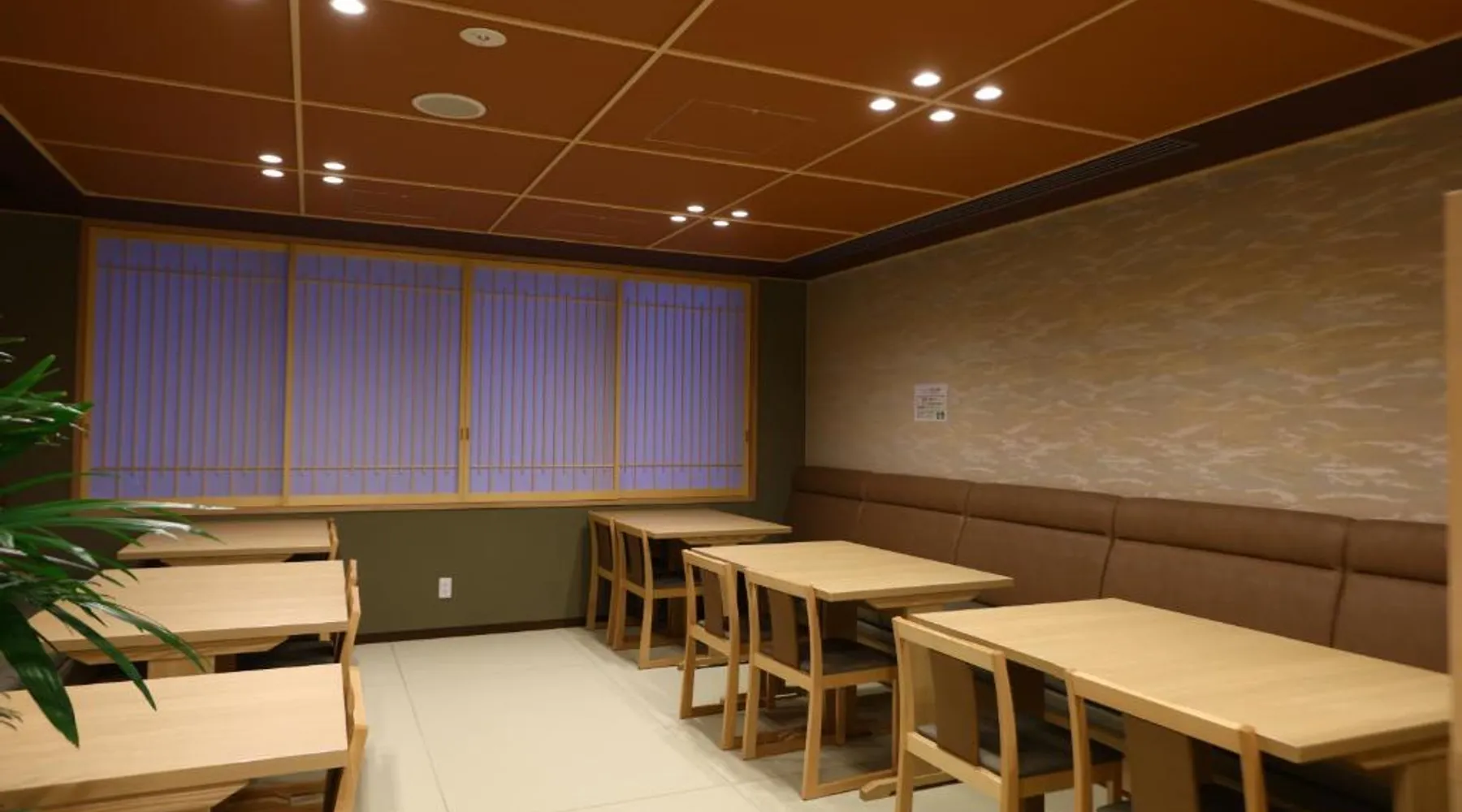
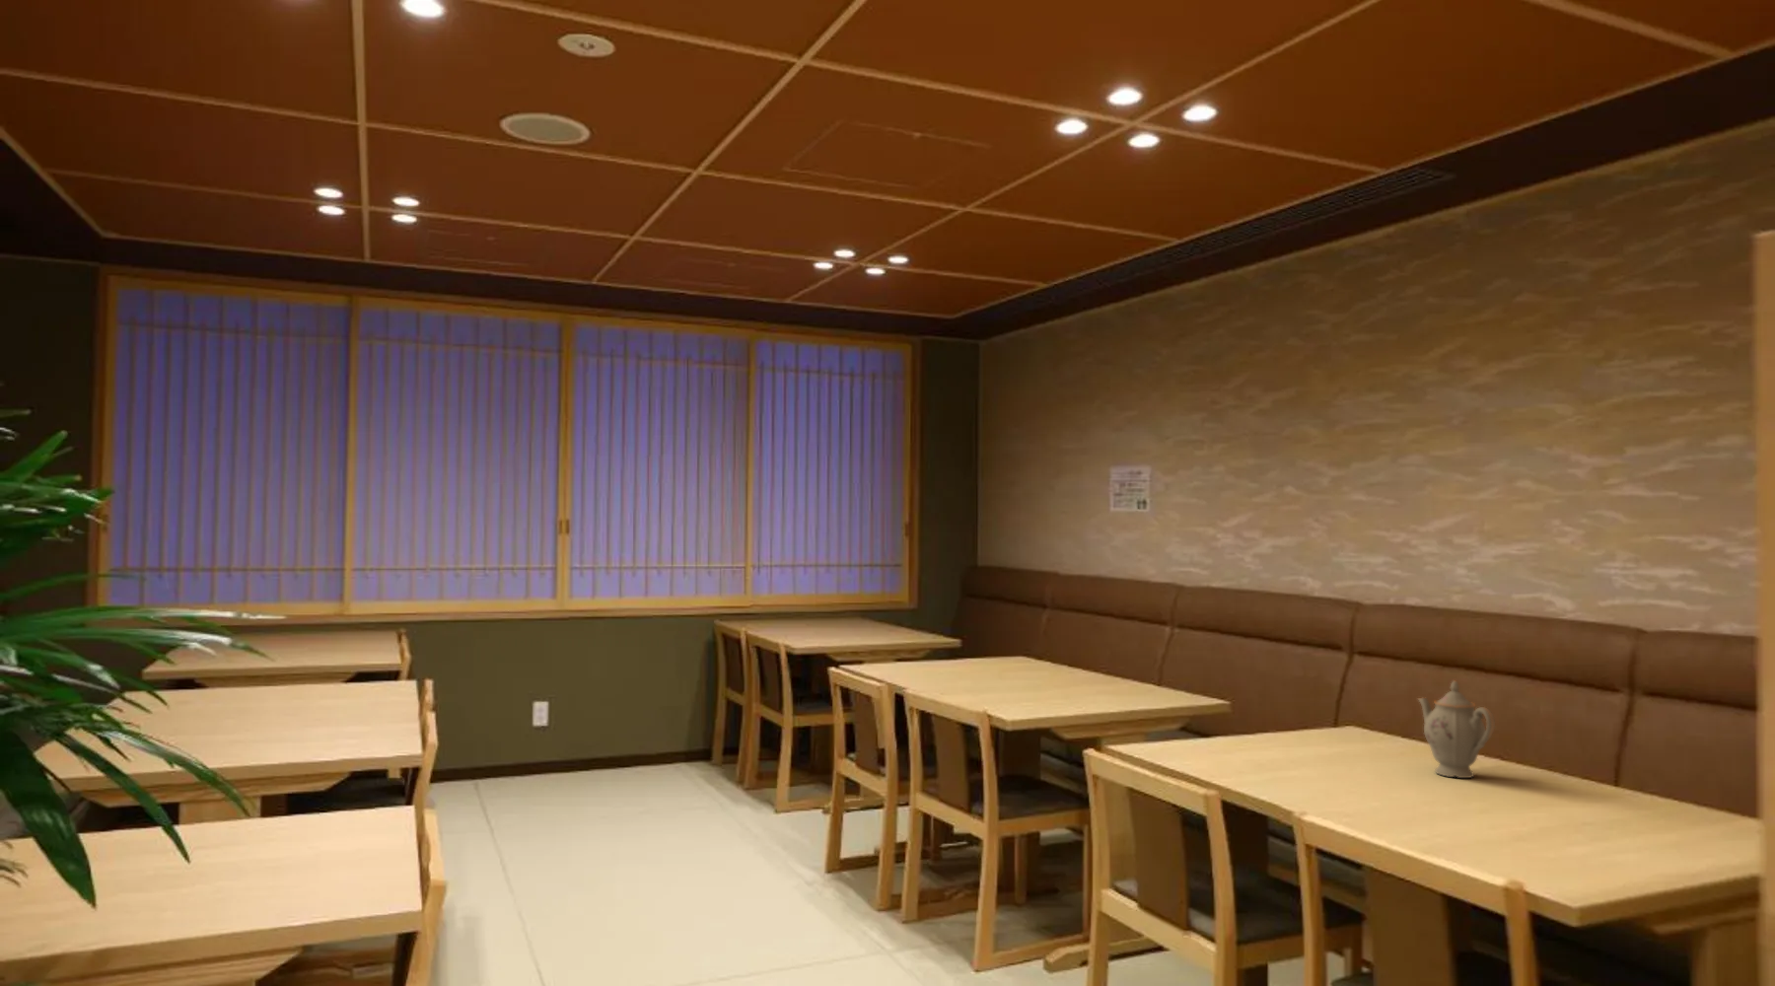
+ chinaware (1453, 726)
